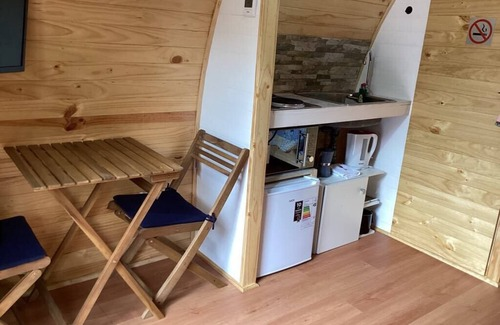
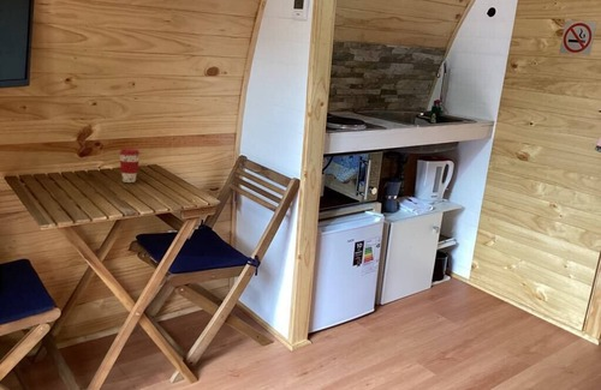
+ coffee cup (129, 164)
